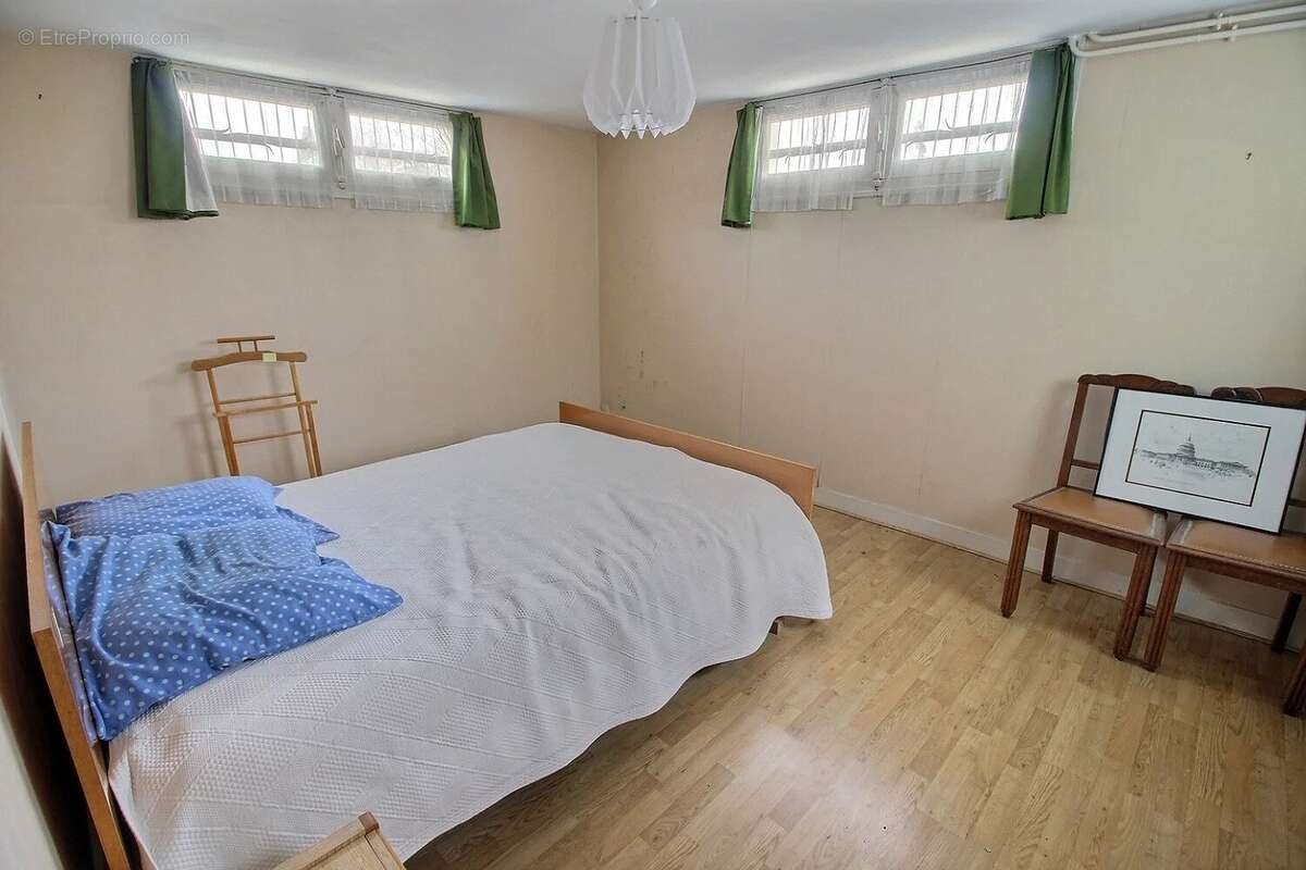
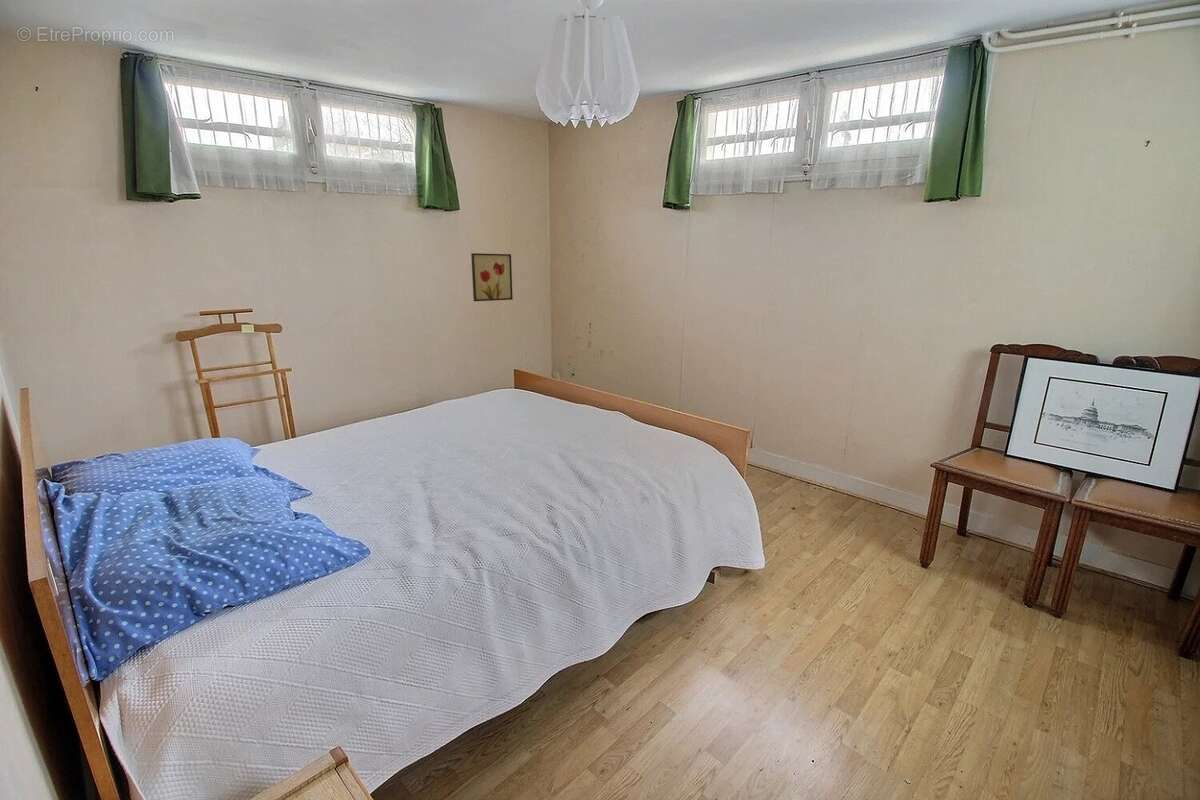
+ wall art (492, 277)
